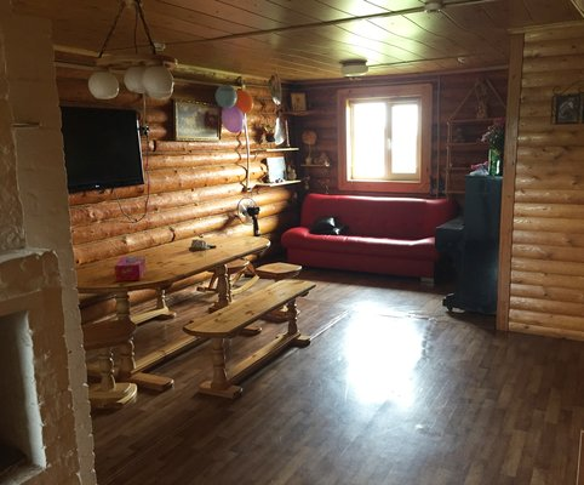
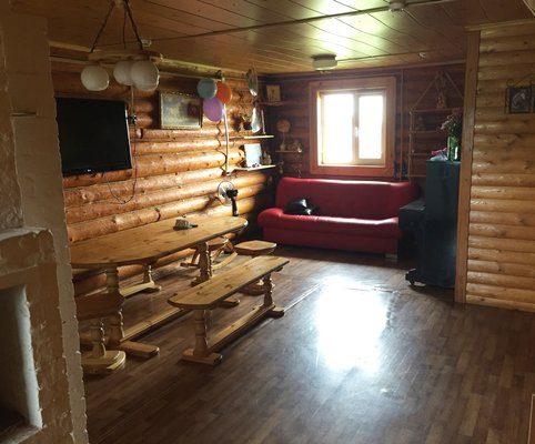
- tissue box (131, 268)
